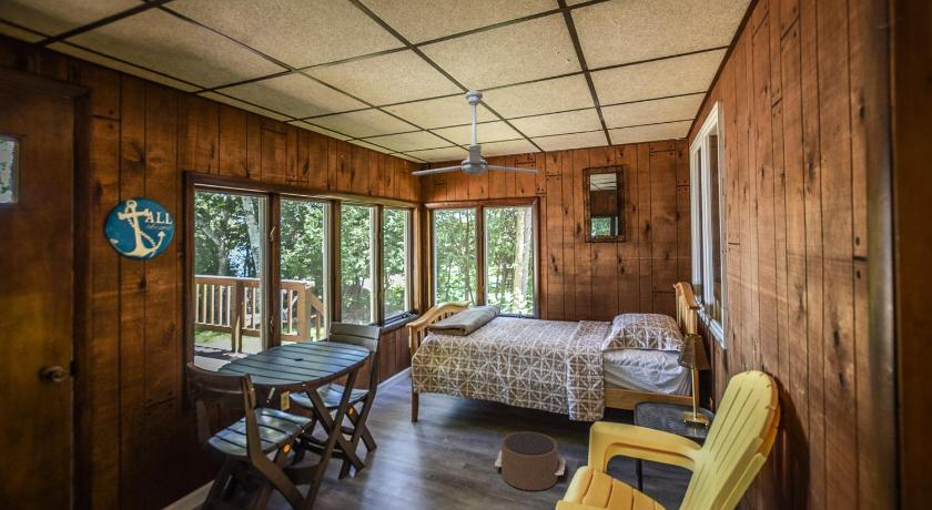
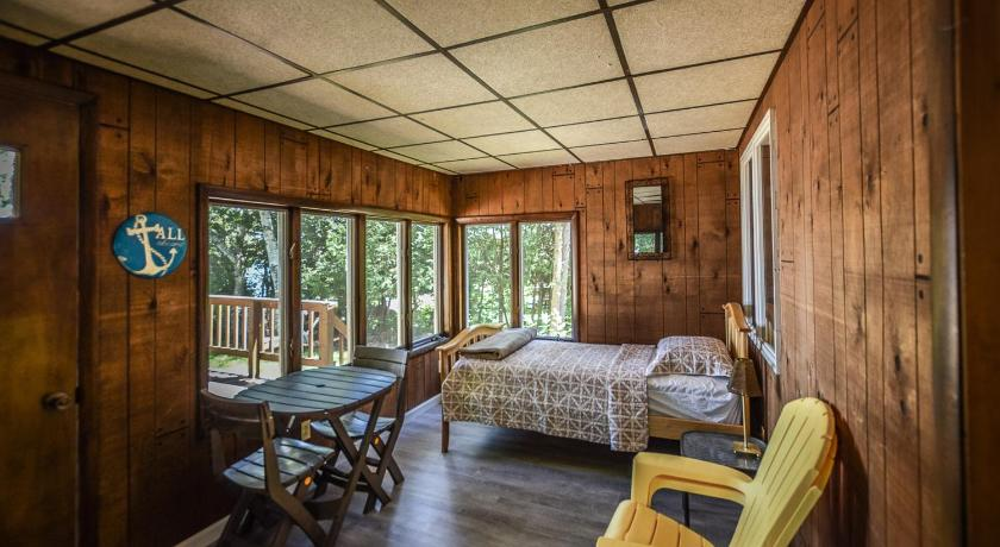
- ceiling fan (474, 126)
- pouf (530, 456)
